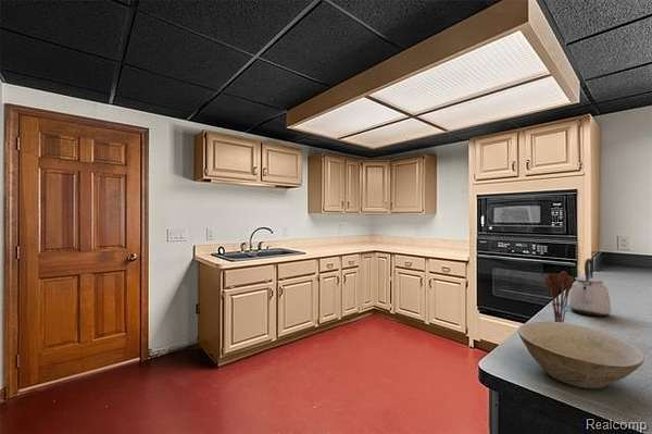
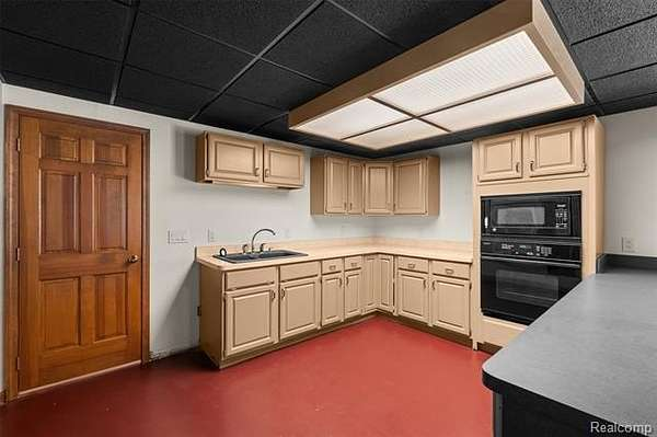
- kettle (588, 286)
- bowl (575, 357)
- utensil holder (557, 297)
